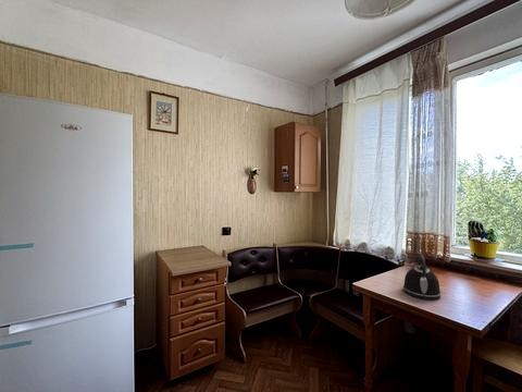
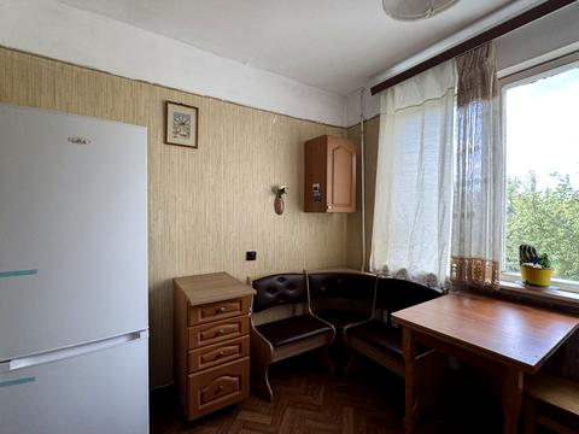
- kettle (421, 273)
